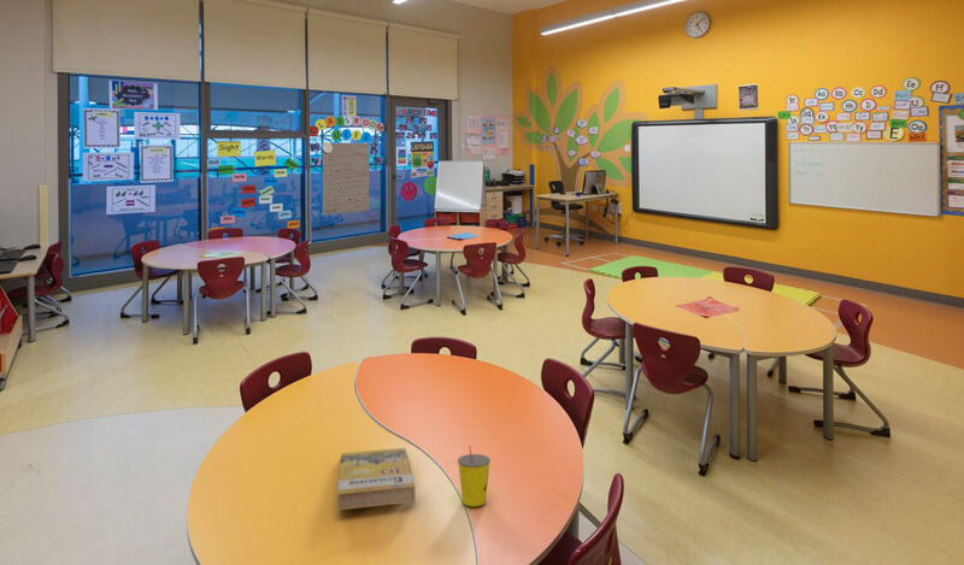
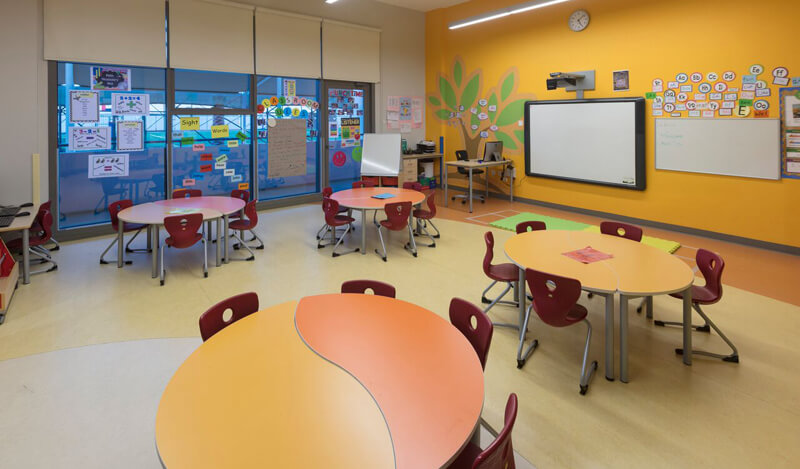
- straw (474, 471)
- book (375, 475)
